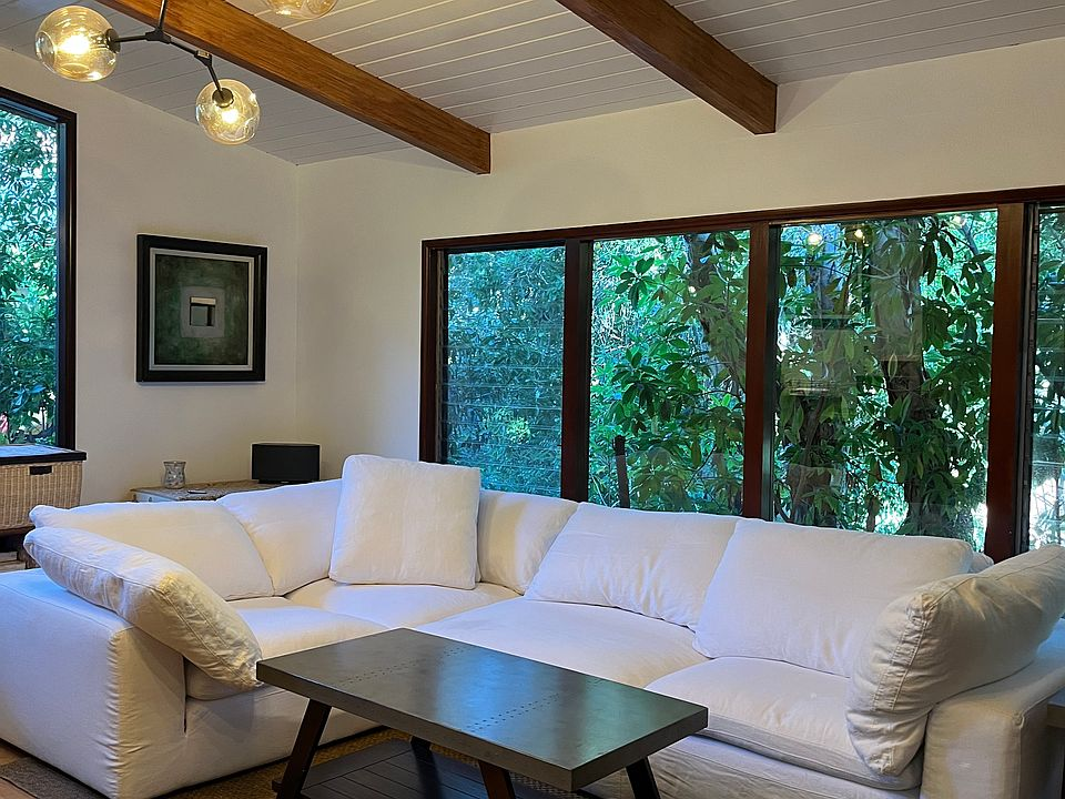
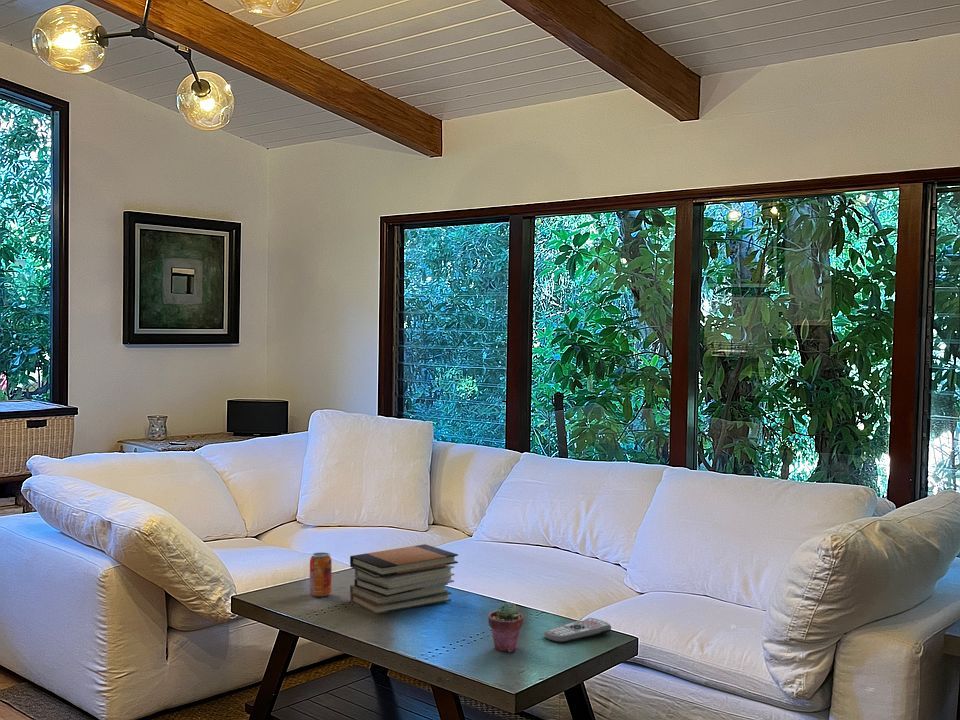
+ beverage can (320, 574)
+ book stack (403, 577)
+ potted succulent (505, 624)
+ remote control (576, 630)
